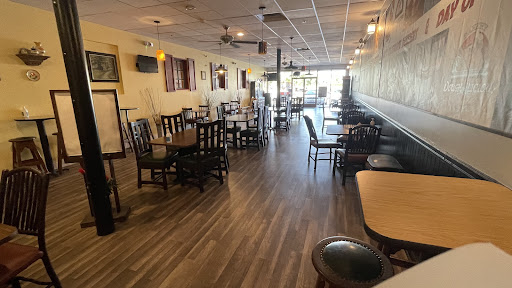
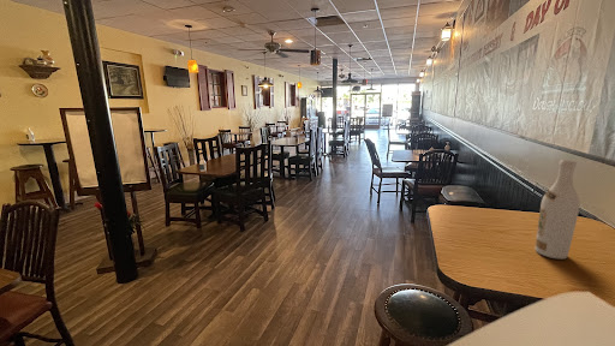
+ wine bottle (559, 208)
